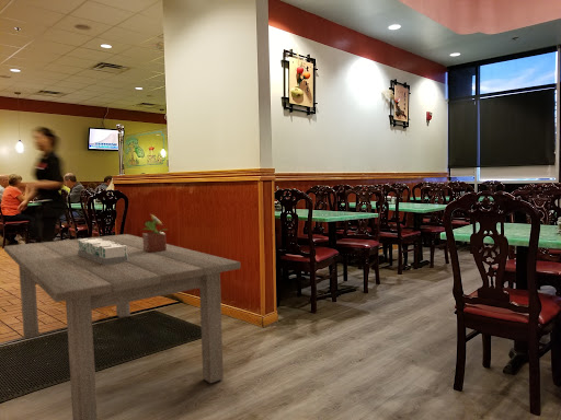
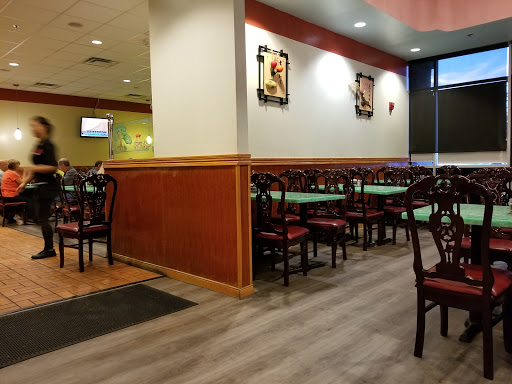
- architectural model (102, 248)
- dining table (107, 304)
- potted flower (153, 231)
